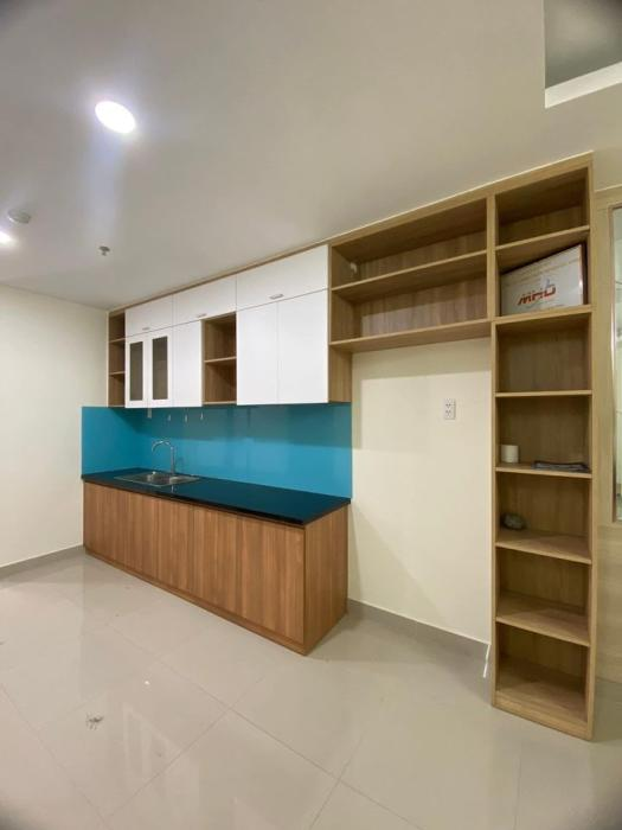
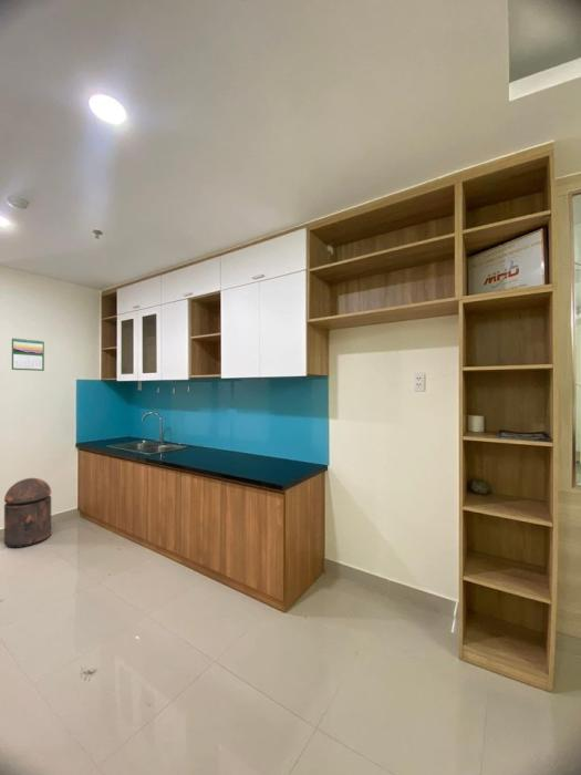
+ trash can (28, 508)
+ calendar (28, 354)
